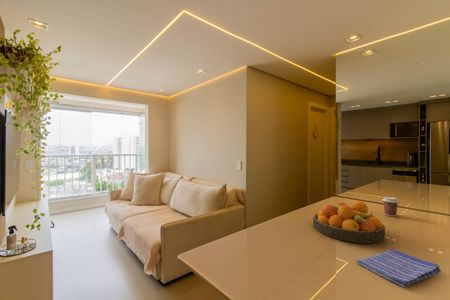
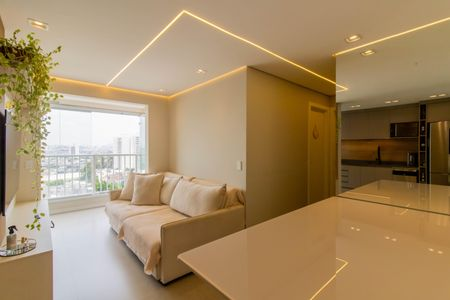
- fruit bowl (346, 216)
- dish towel (397, 264)
- coffee cup (390, 206)
